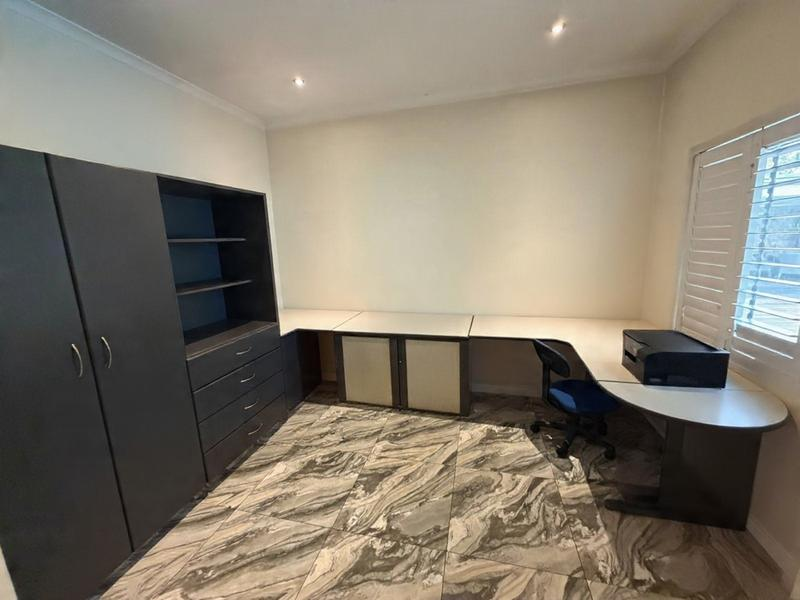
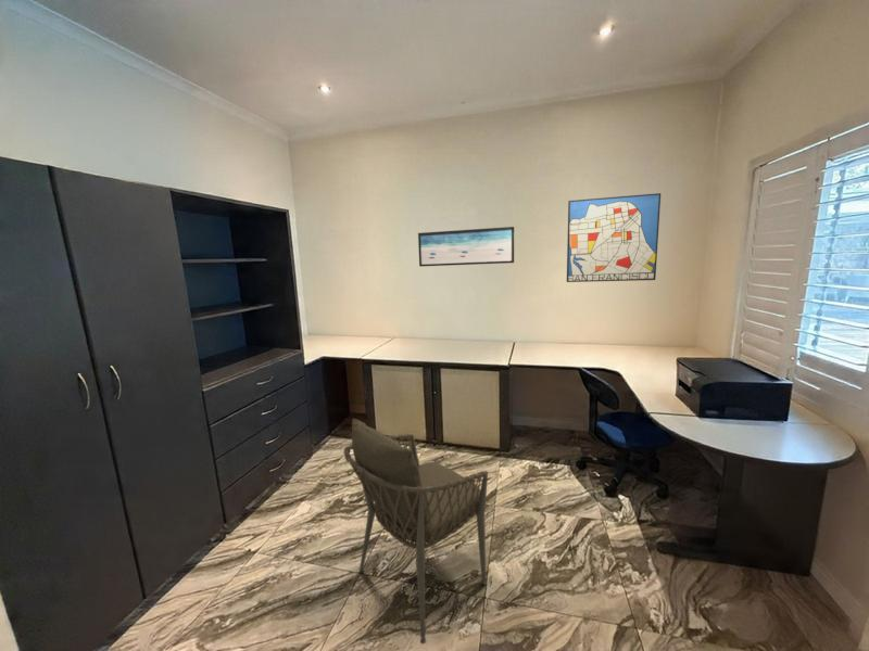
+ wall art (610, 240)
+ wall art (465, 247)
+ armchair (416, 500)
